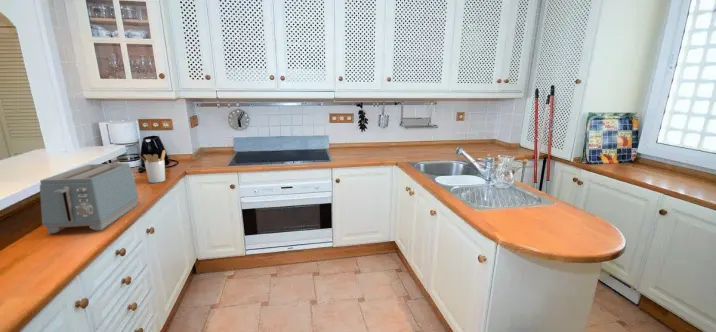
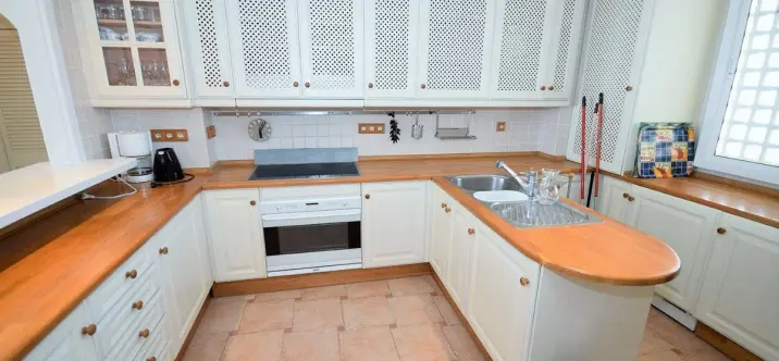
- toaster (91, 196)
- utensil holder (154, 166)
